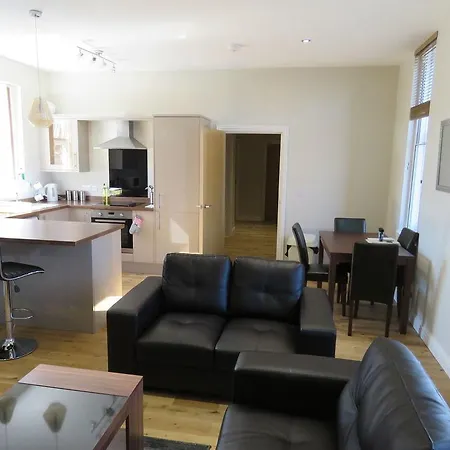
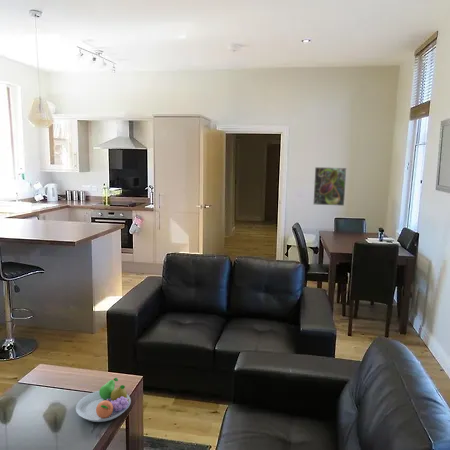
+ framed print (329, 186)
+ fruit bowl (105, 397)
